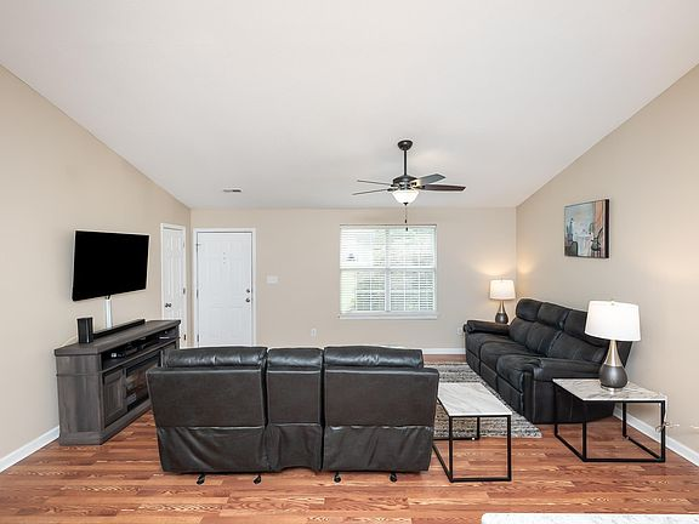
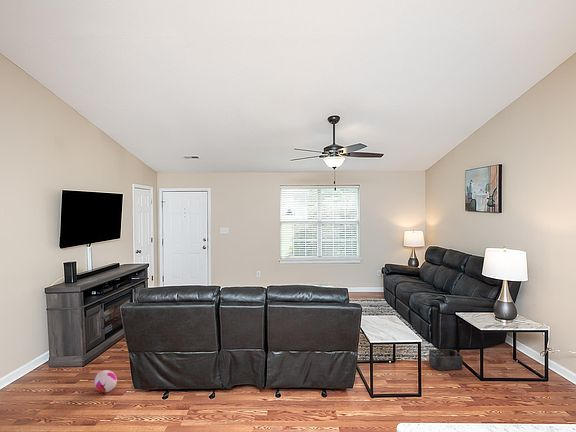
+ storage bin (445, 359)
+ plush toy (105, 381)
